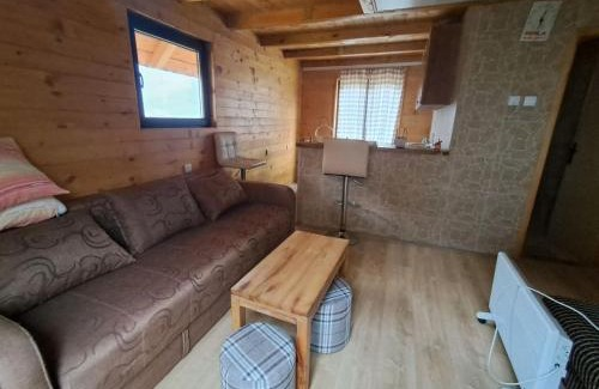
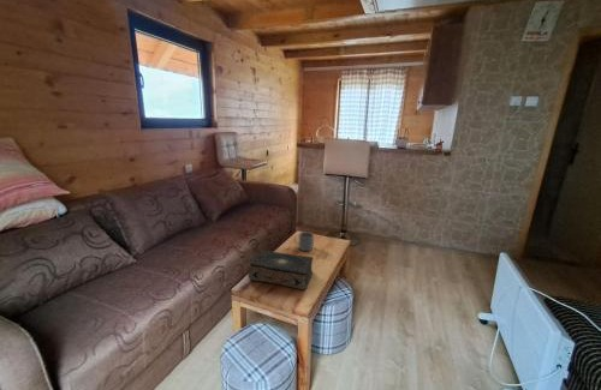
+ mug (303, 240)
+ book (281, 268)
